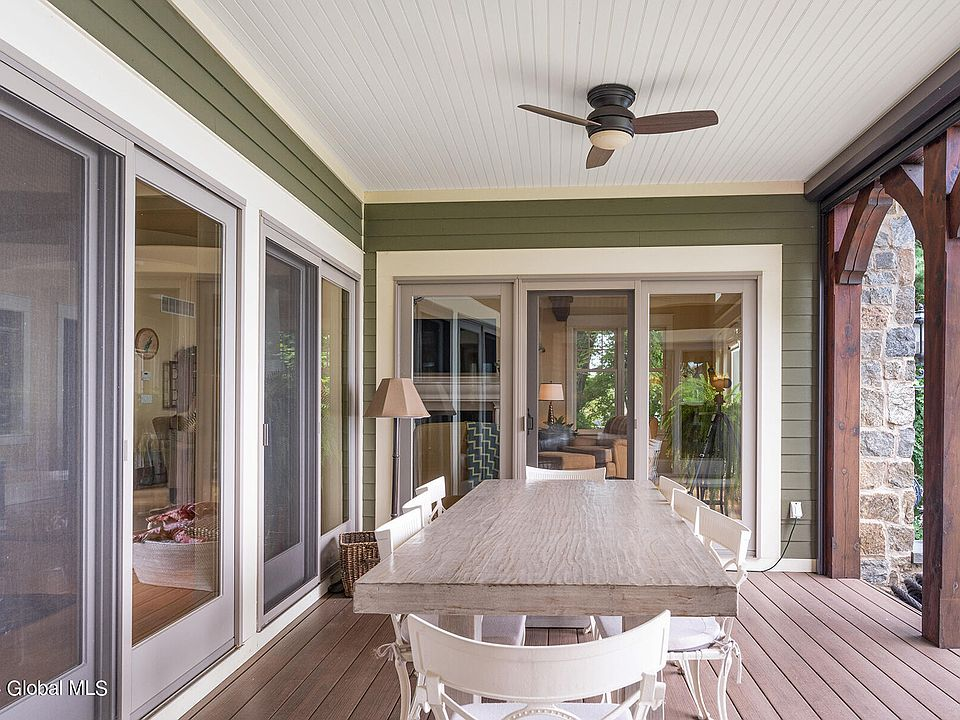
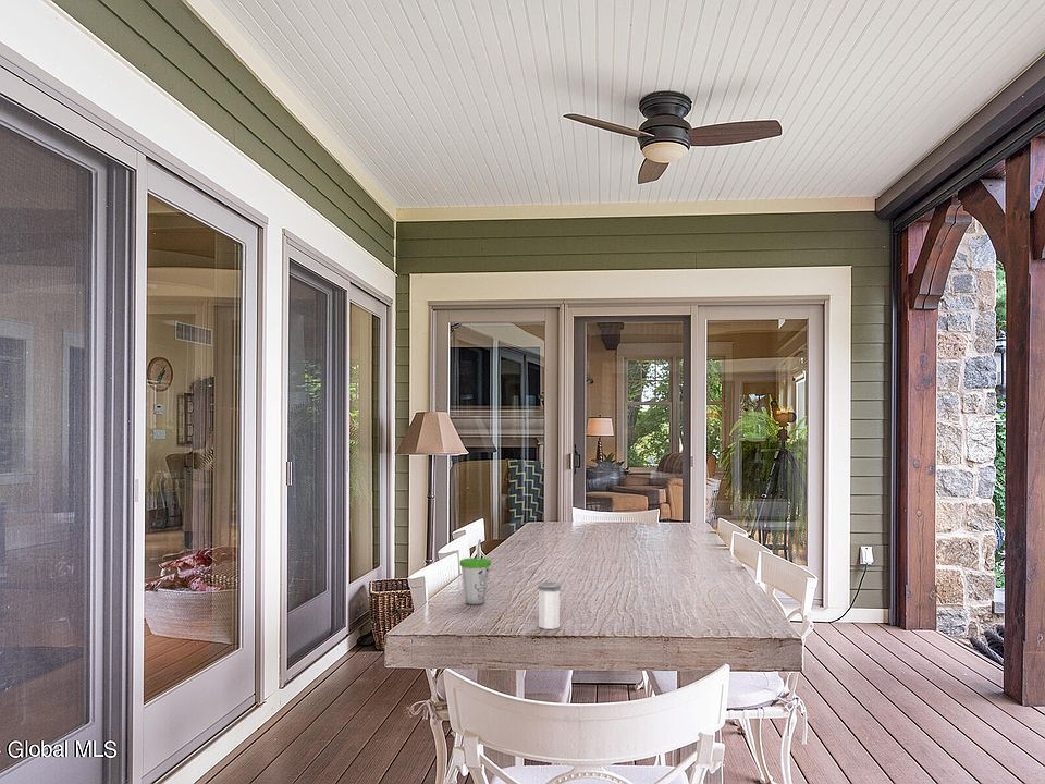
+ salt shaker (549, 605)
+ cup (475, 572)
